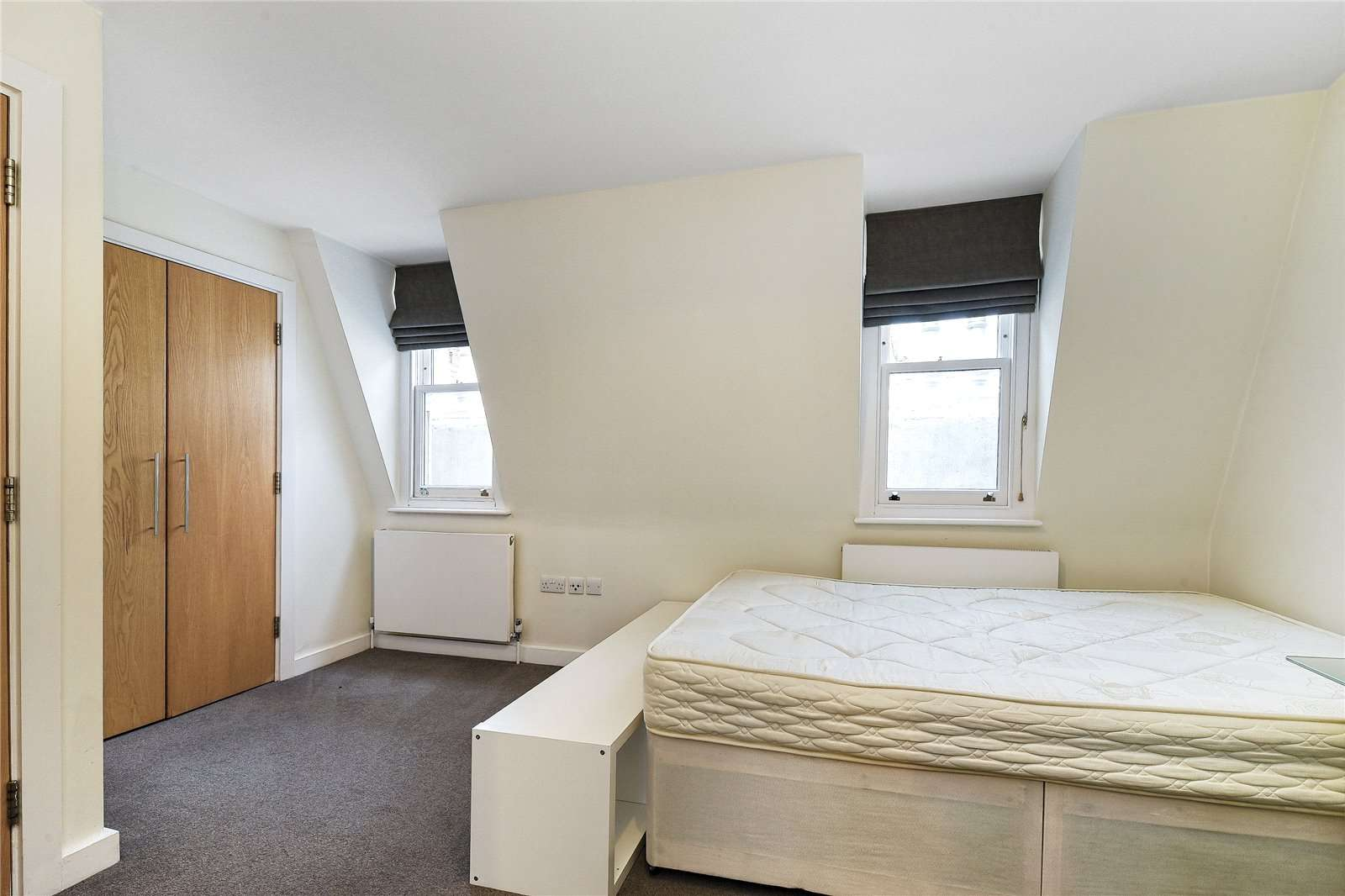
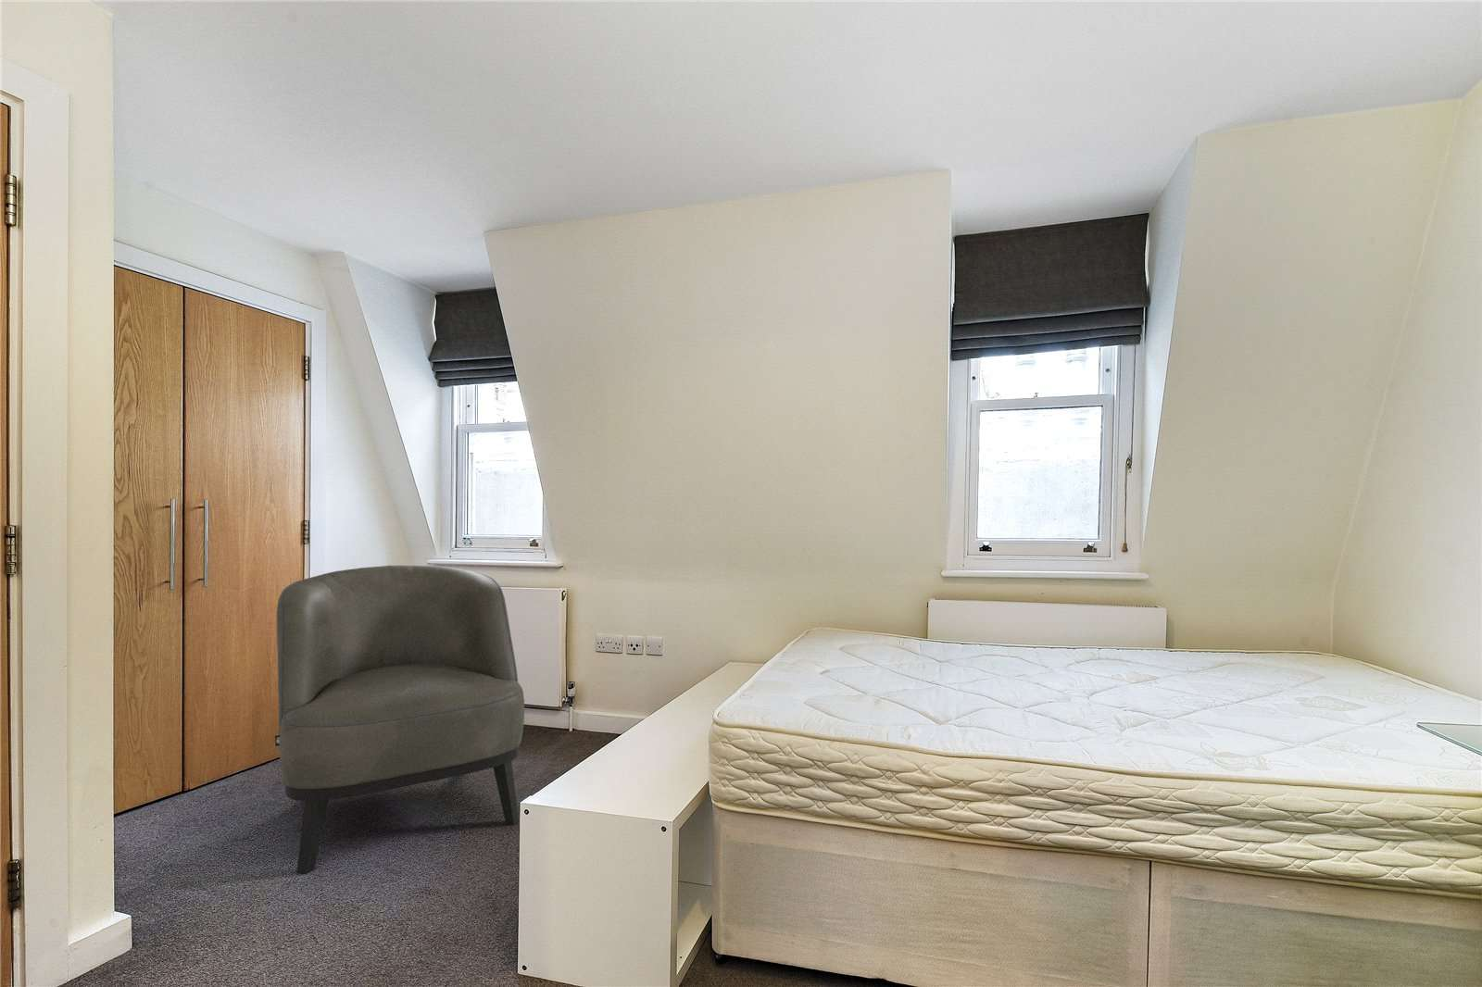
+ armchair (399, 690)
